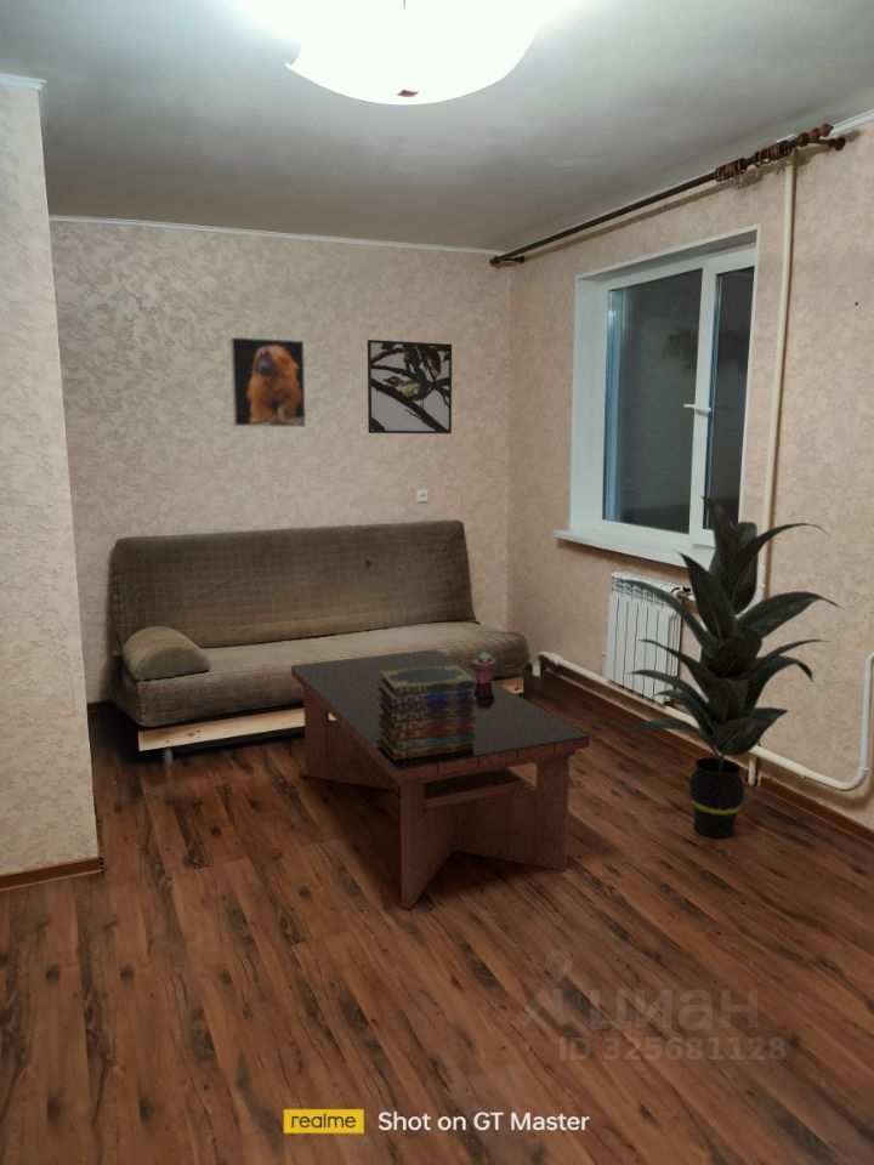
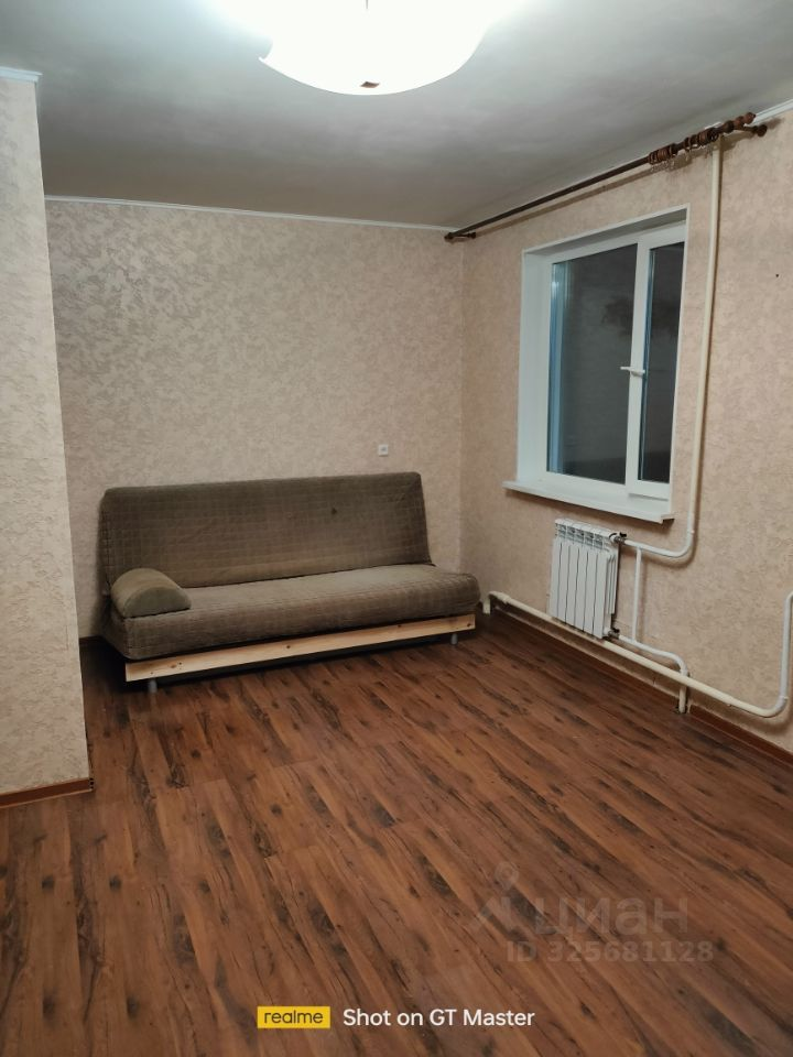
- coffee table (420, 756)
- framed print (410, 387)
- indoor plant (721, 665)
- potted succulent (483, 666)
- book stack (426, 709)
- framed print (268, 382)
